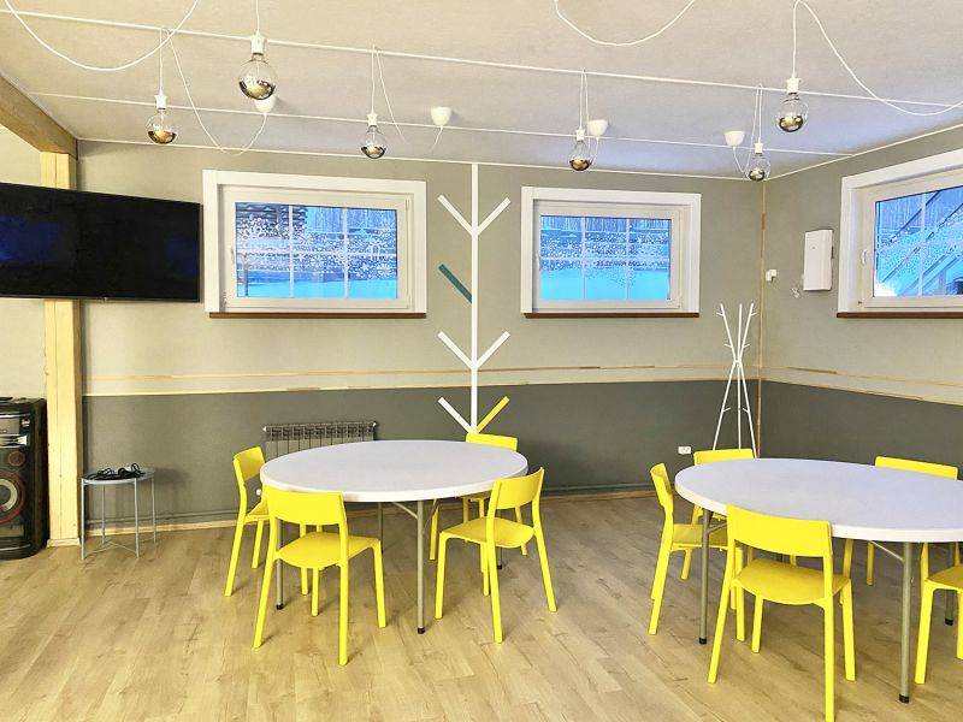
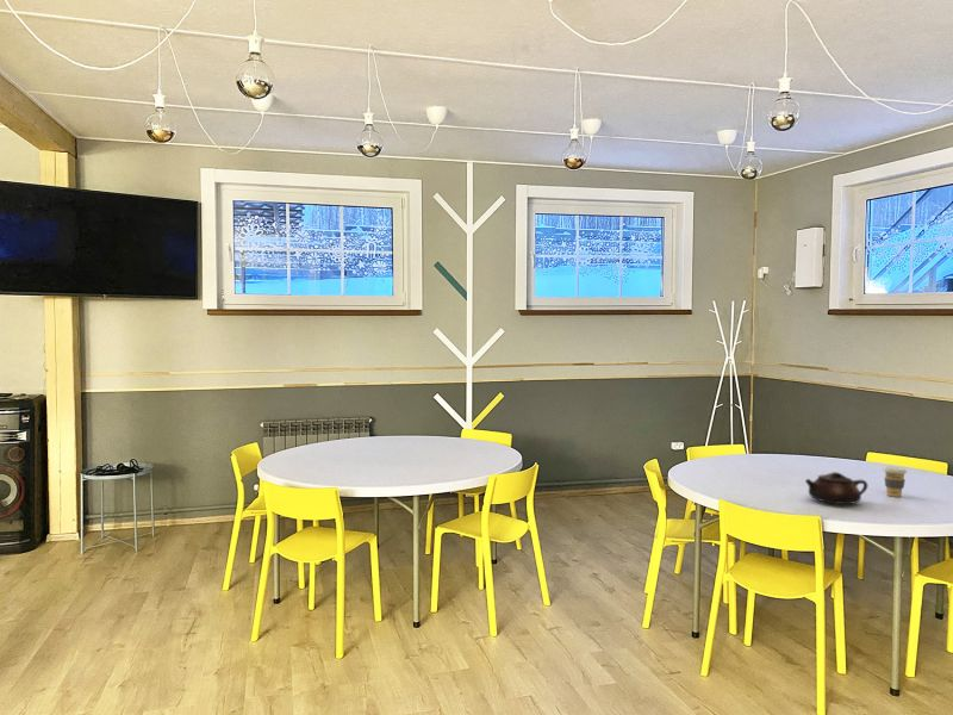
+ coffee cup (893, 481)
+ teapot (835, 486)
